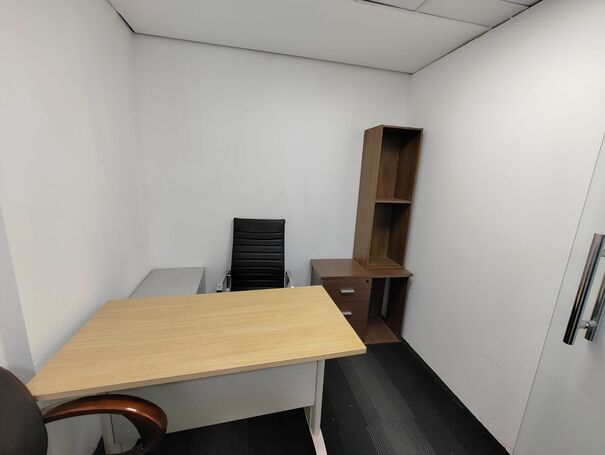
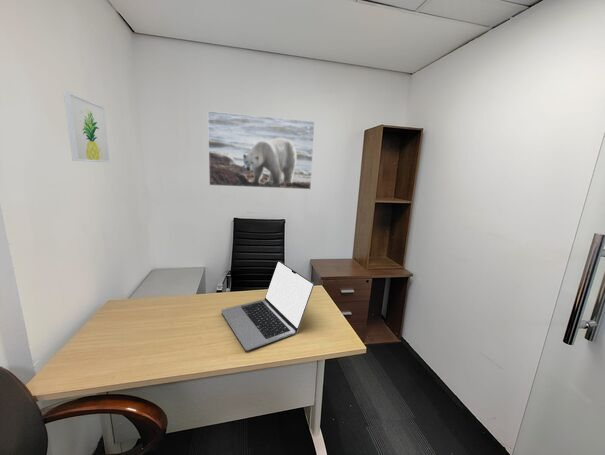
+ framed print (262, 153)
+ wall art (89, 131)
+ laptop (265, 298)
